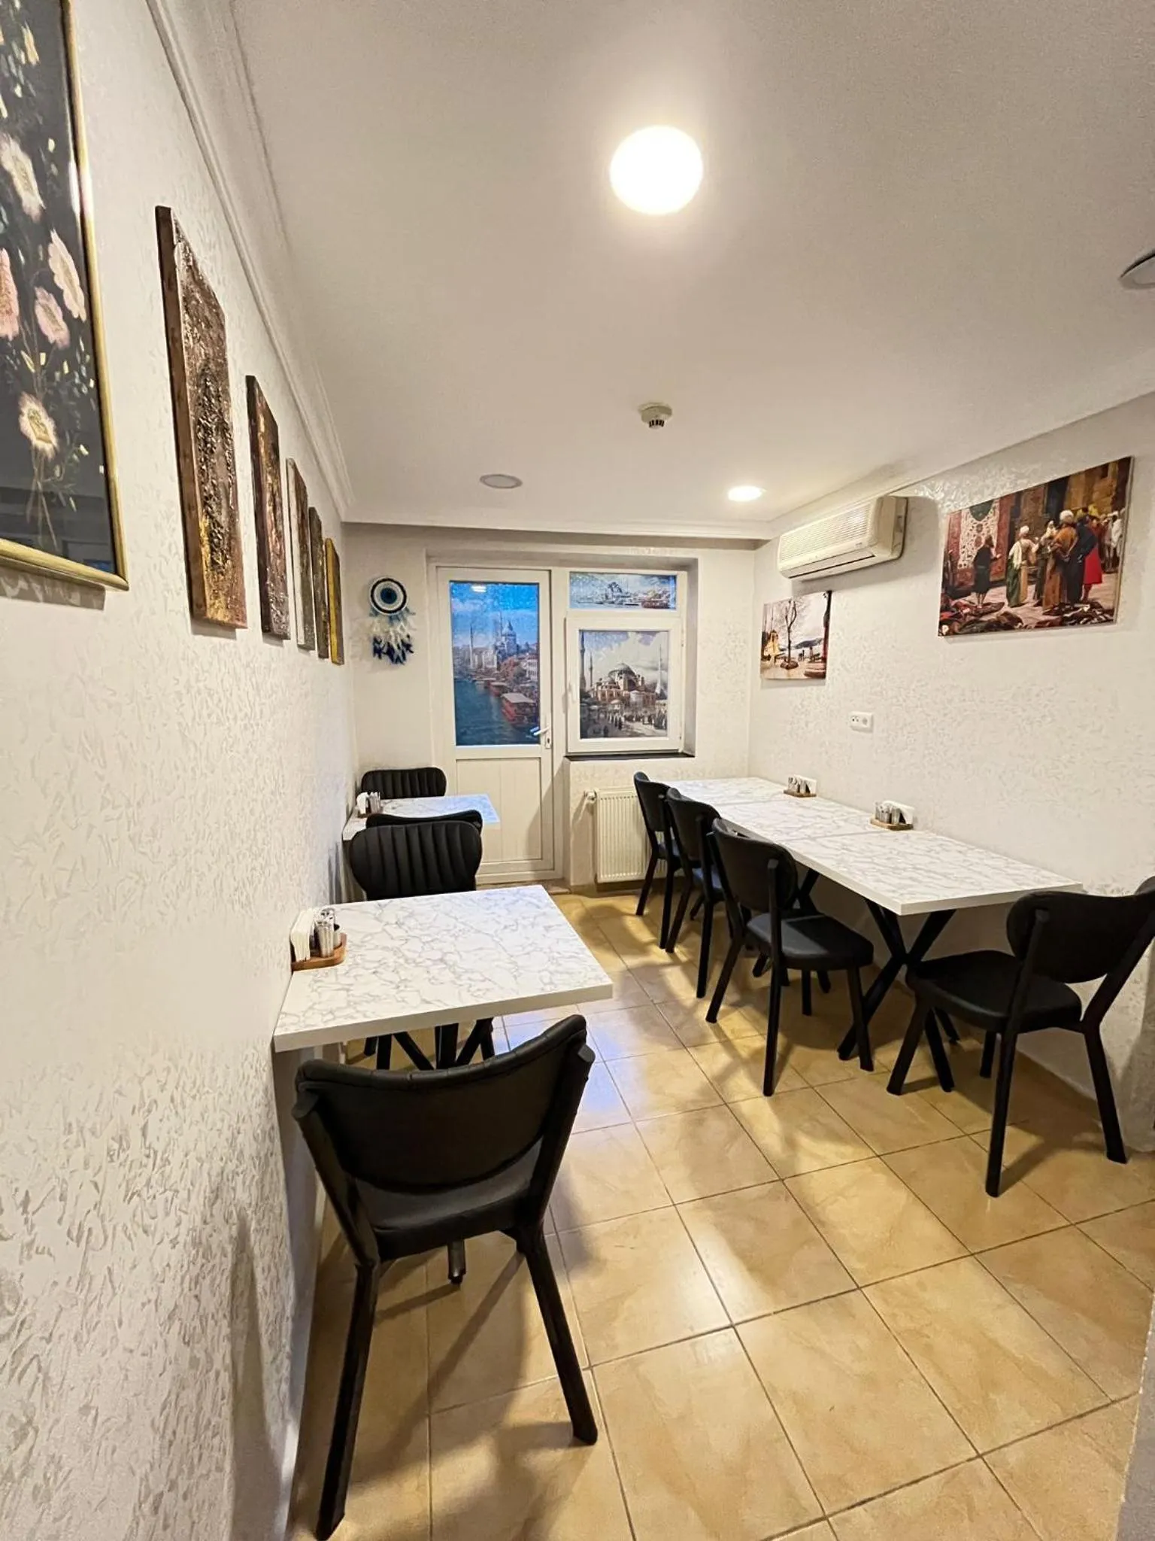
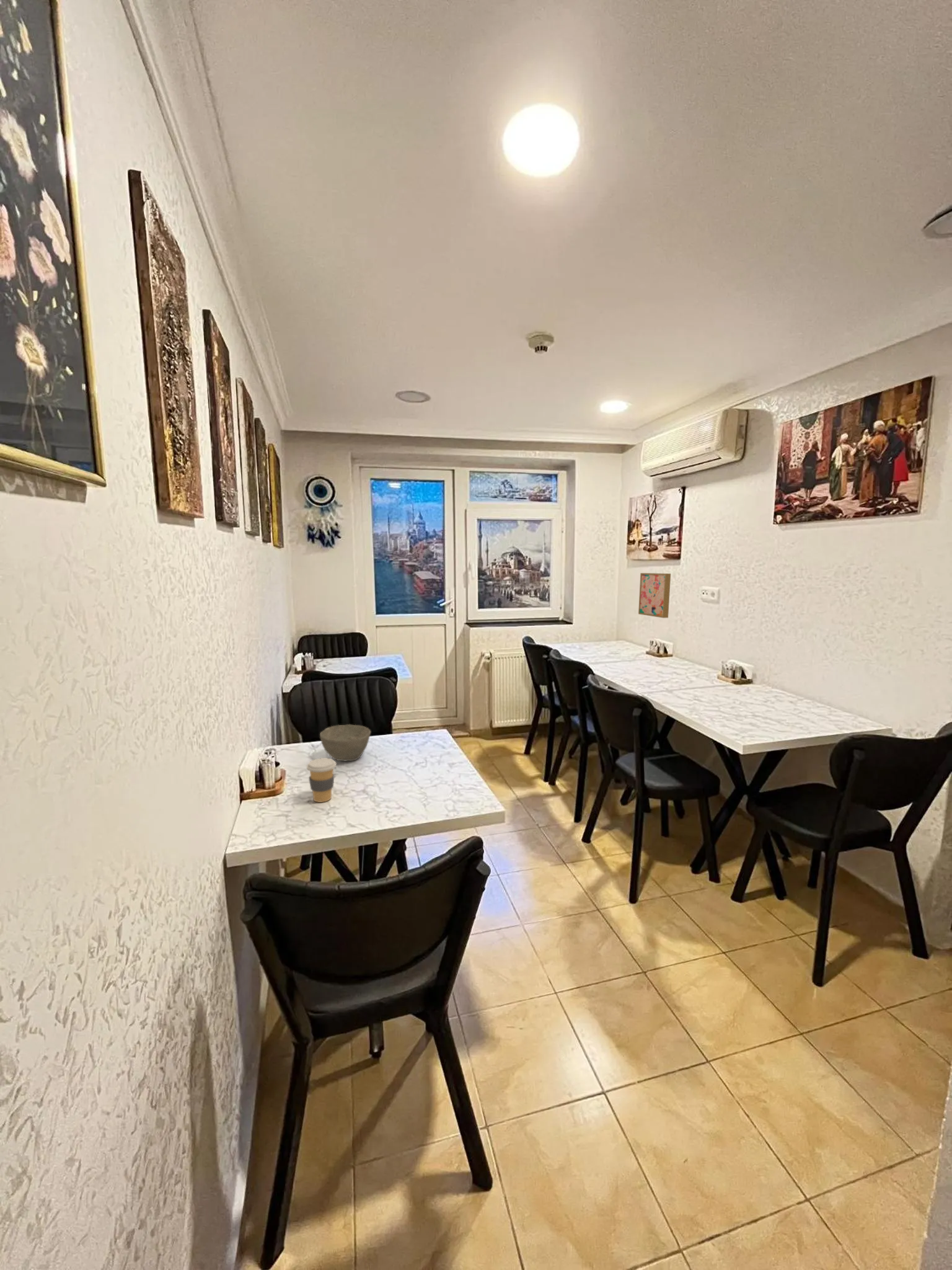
+ coffee cup (322, 780)
+ bowl (345, 745)
+ wall art (654, 595)
